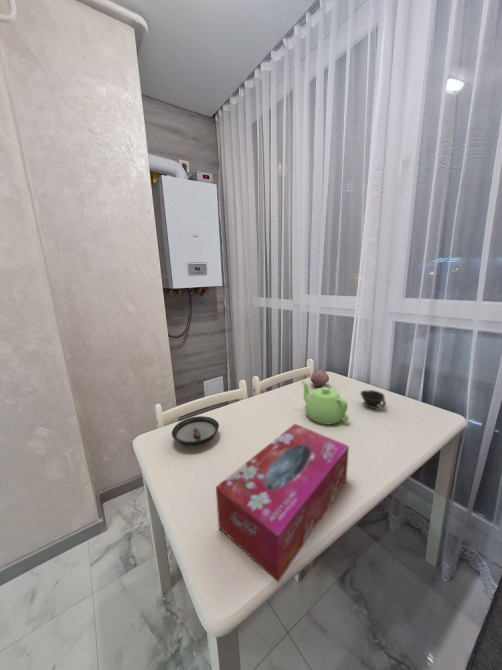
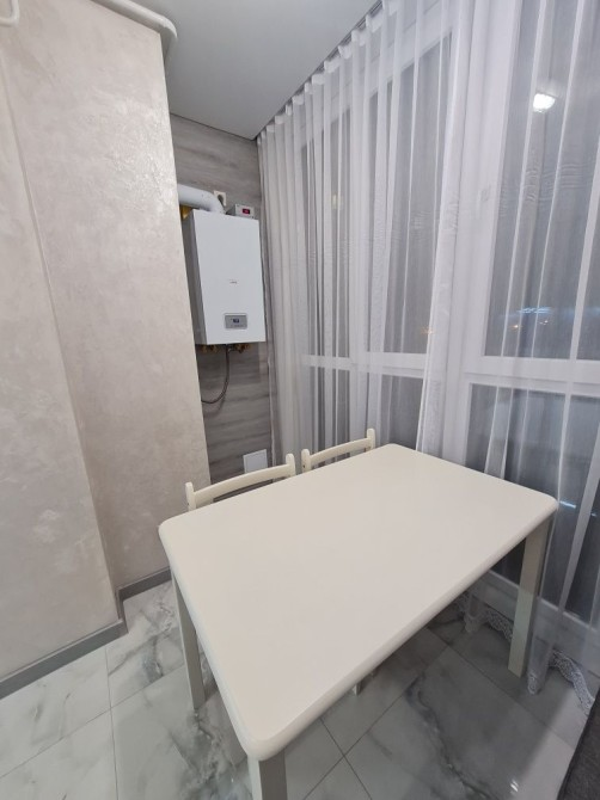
- teapot (323, 401)
- fruit (319, 378)
- cup (373, 400)
- tissue box (288, 483)
- saucer (196, 433)
